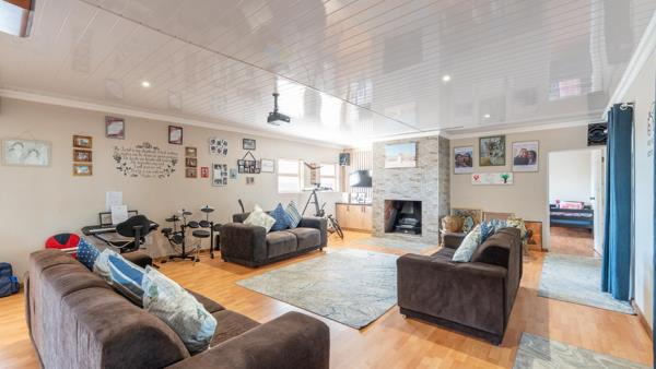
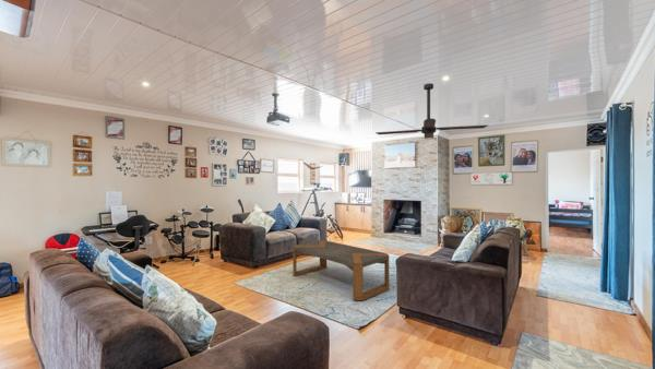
+ coffee table (337, 262)
+ ceiling fan (428, 109)
